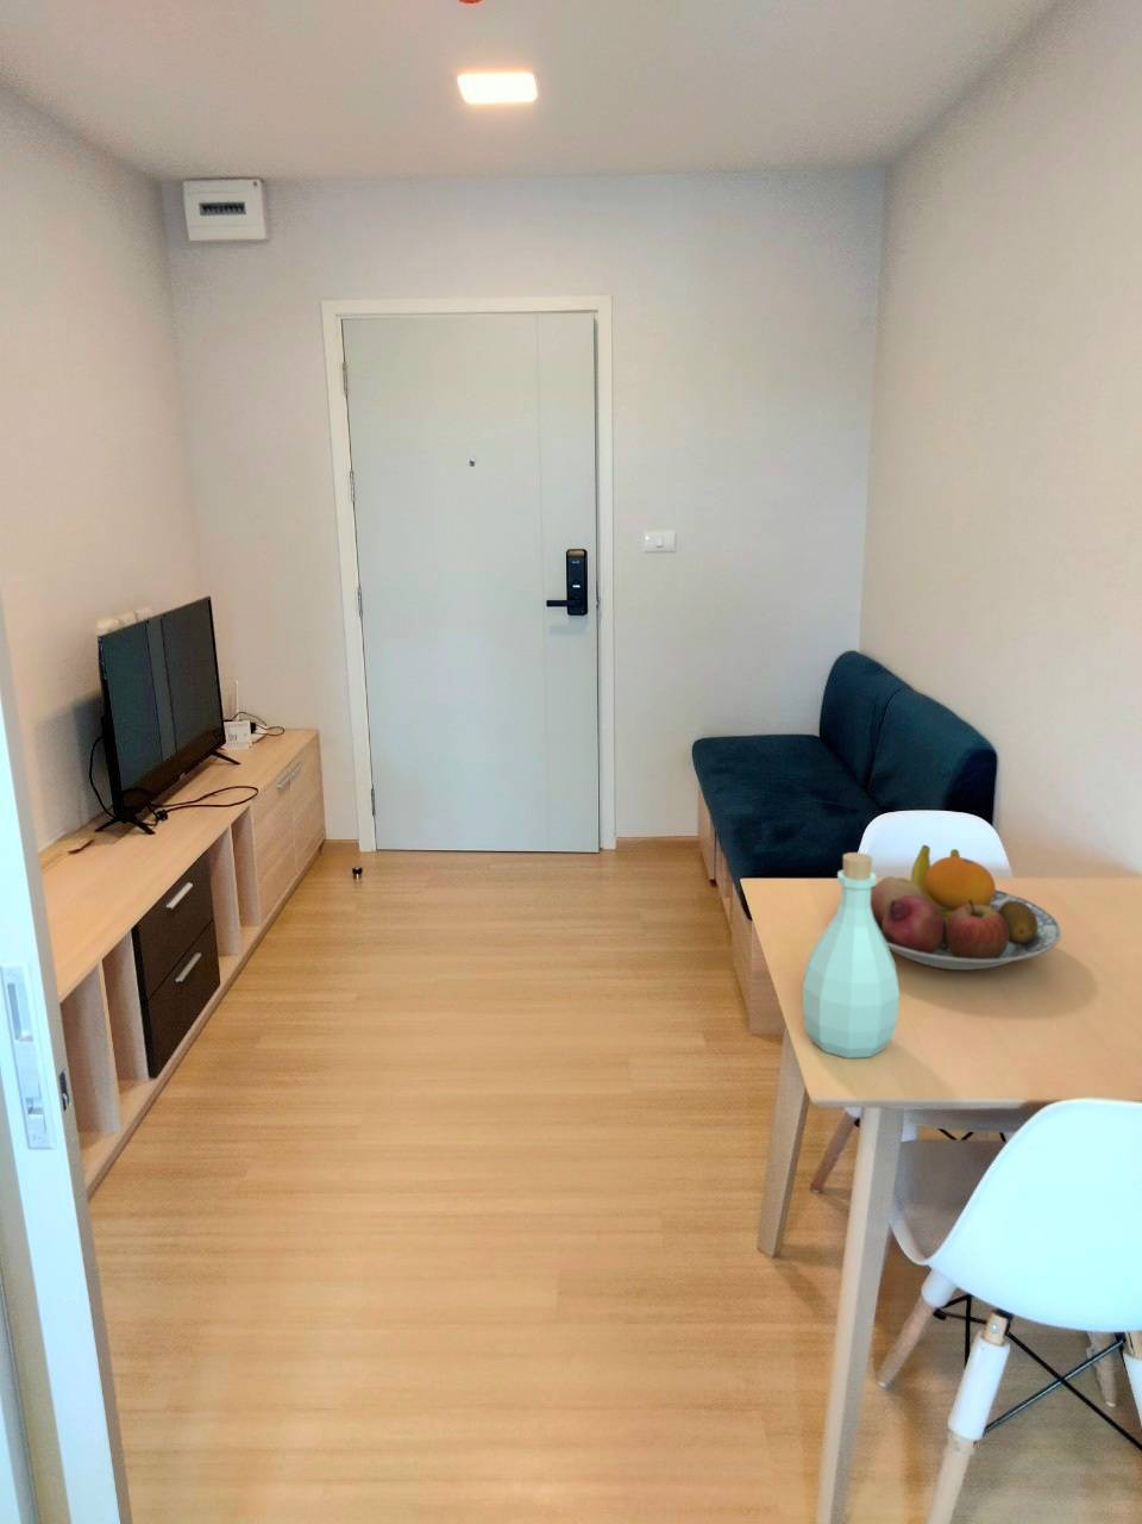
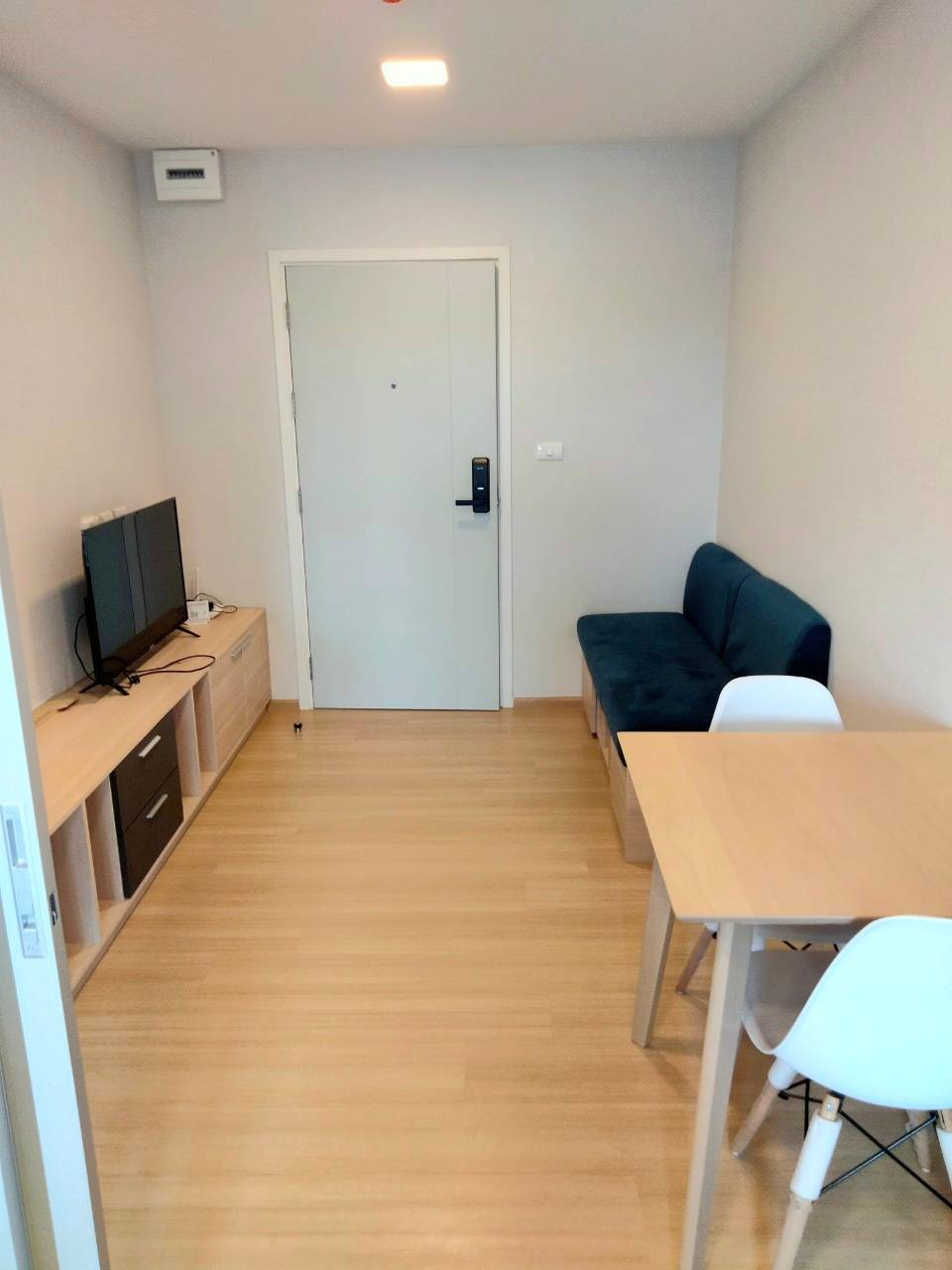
- fruit bowl (949, 908)
- bottle (852, 950)
